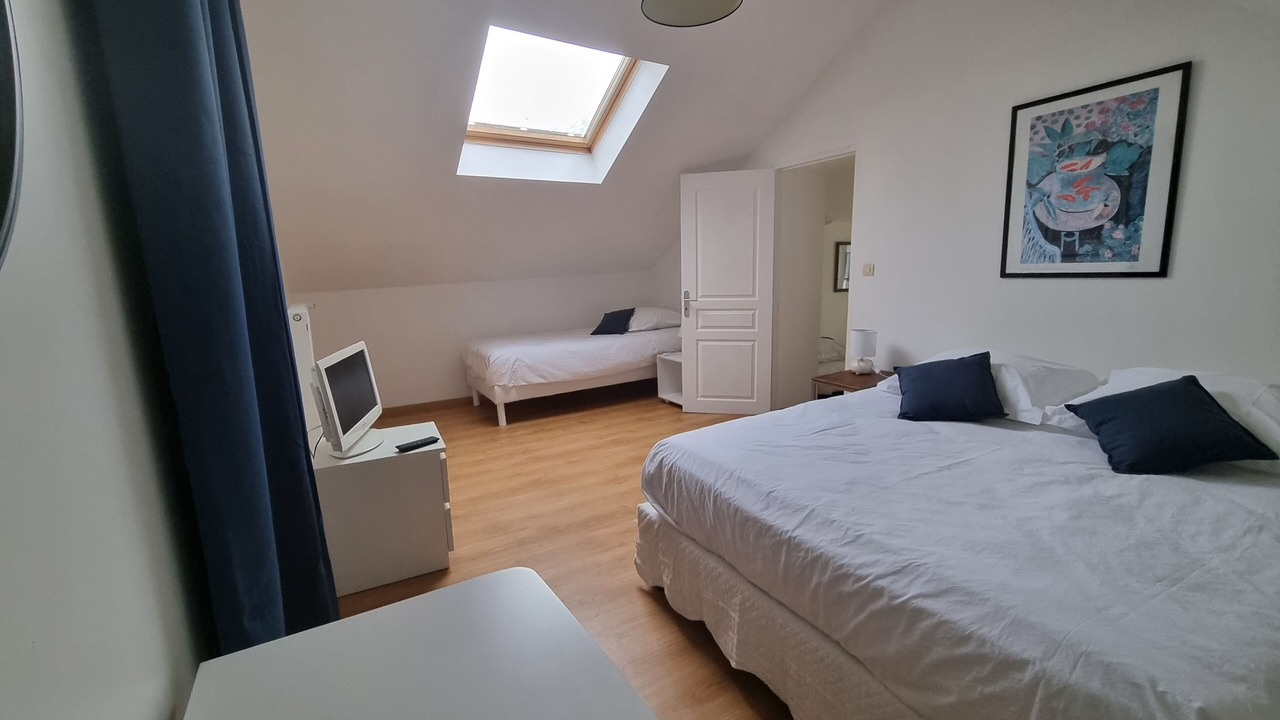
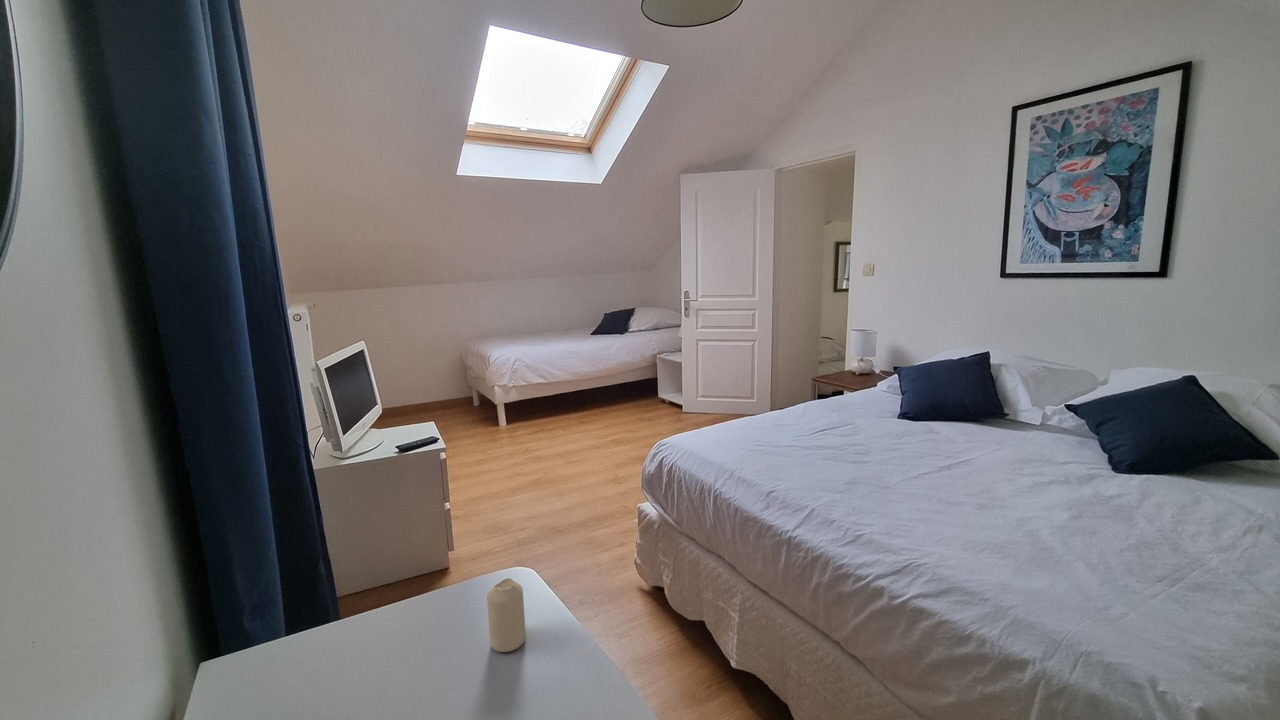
+ candle (506, 612)
